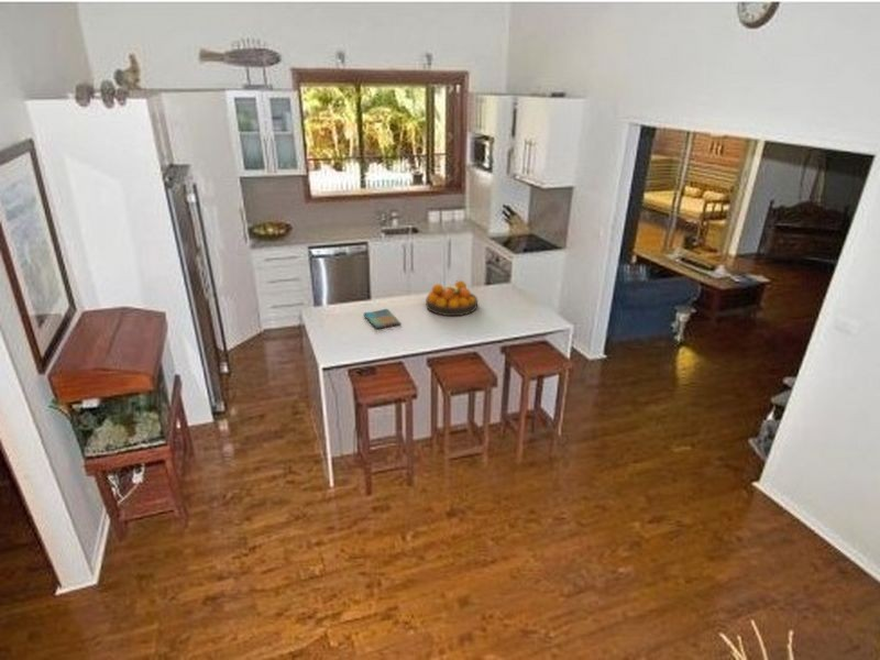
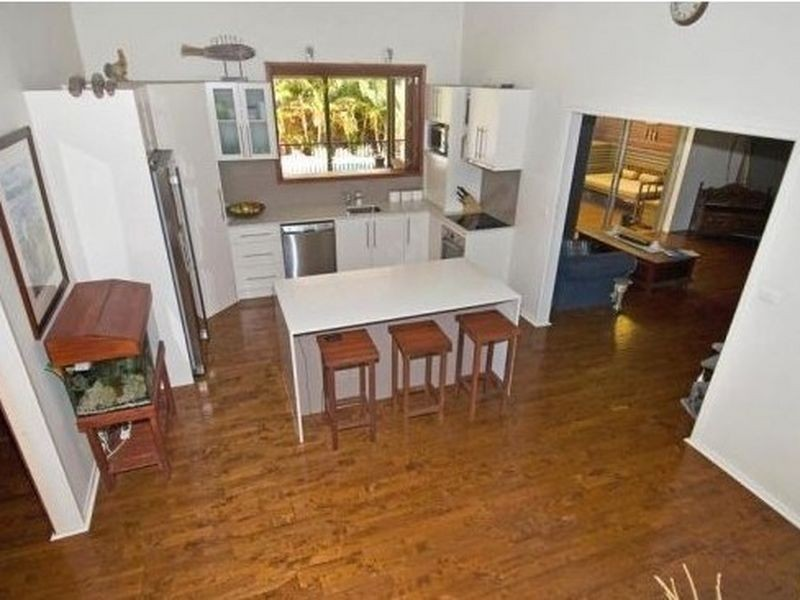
- dish towel (382, 318)
- fruit bowl (451, 295)
